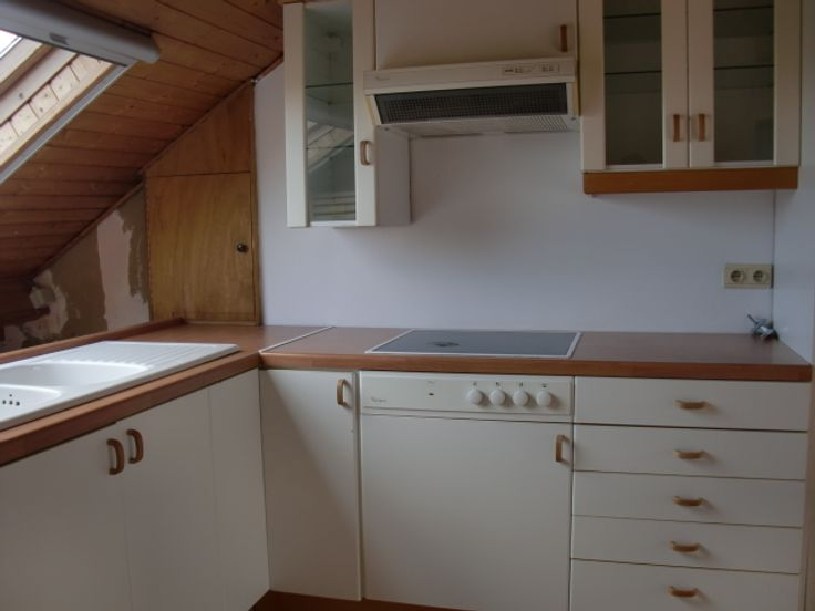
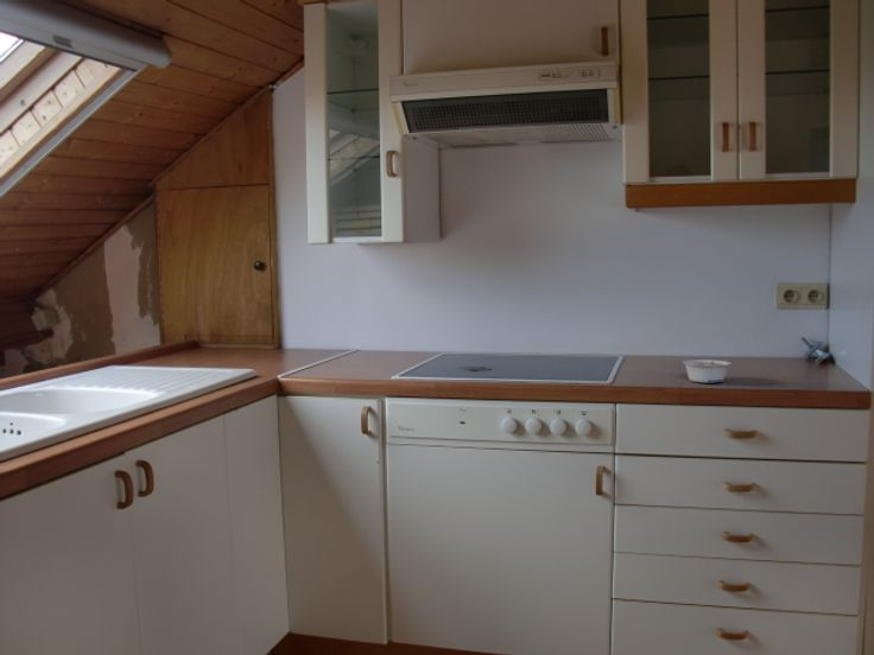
+ legume (707, 369)
